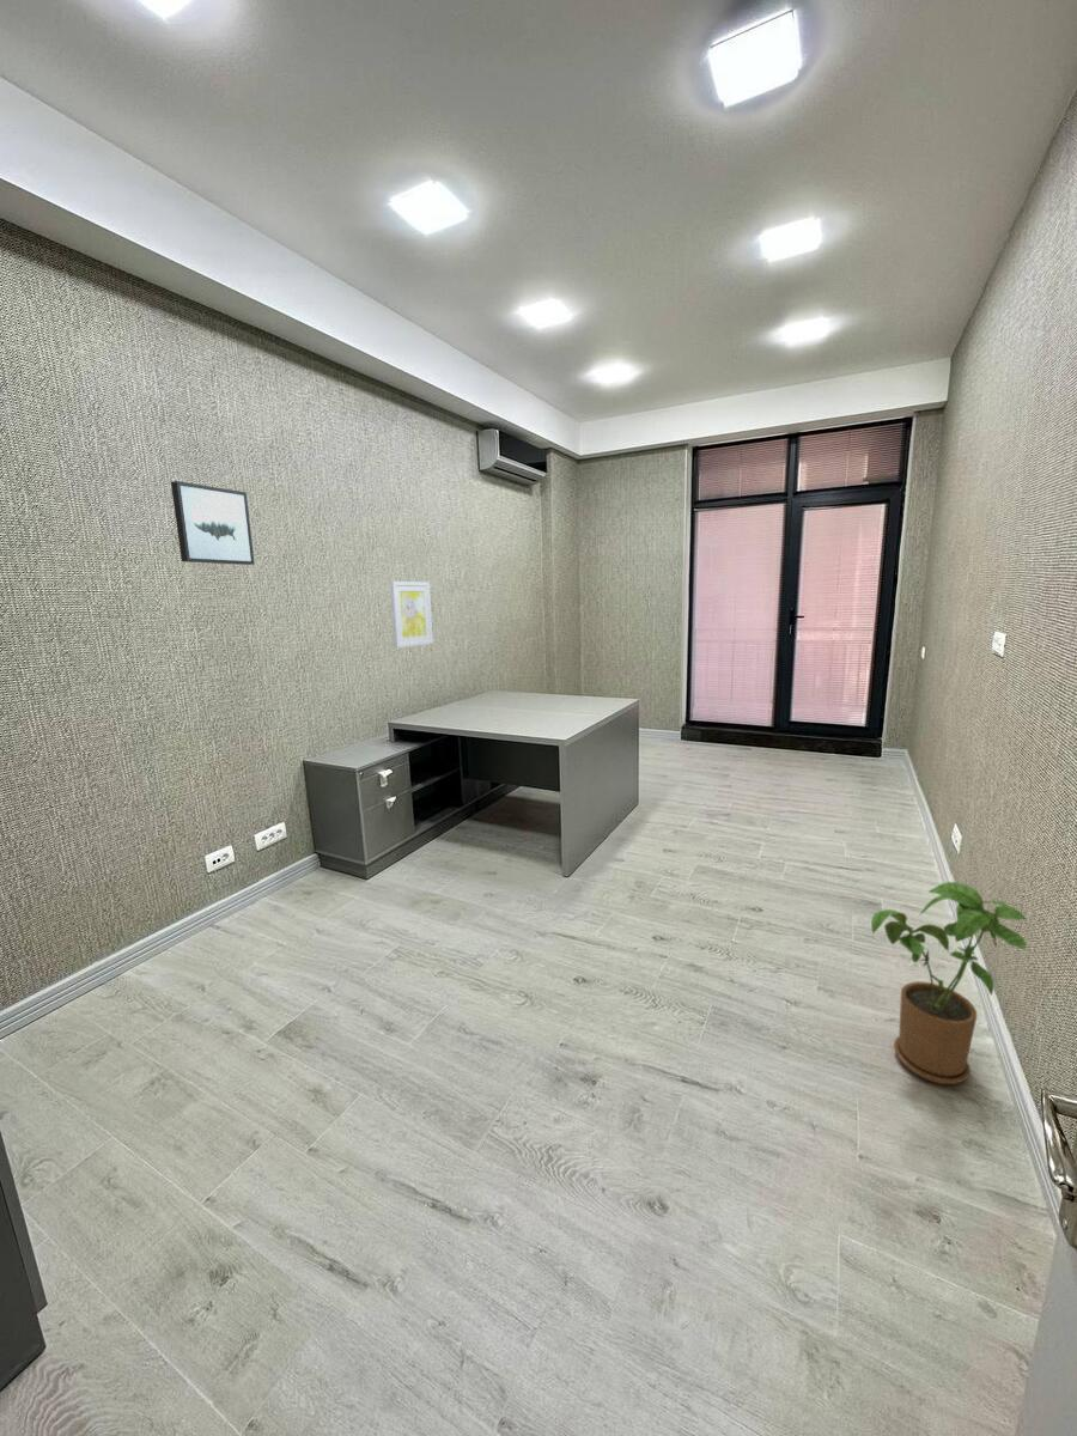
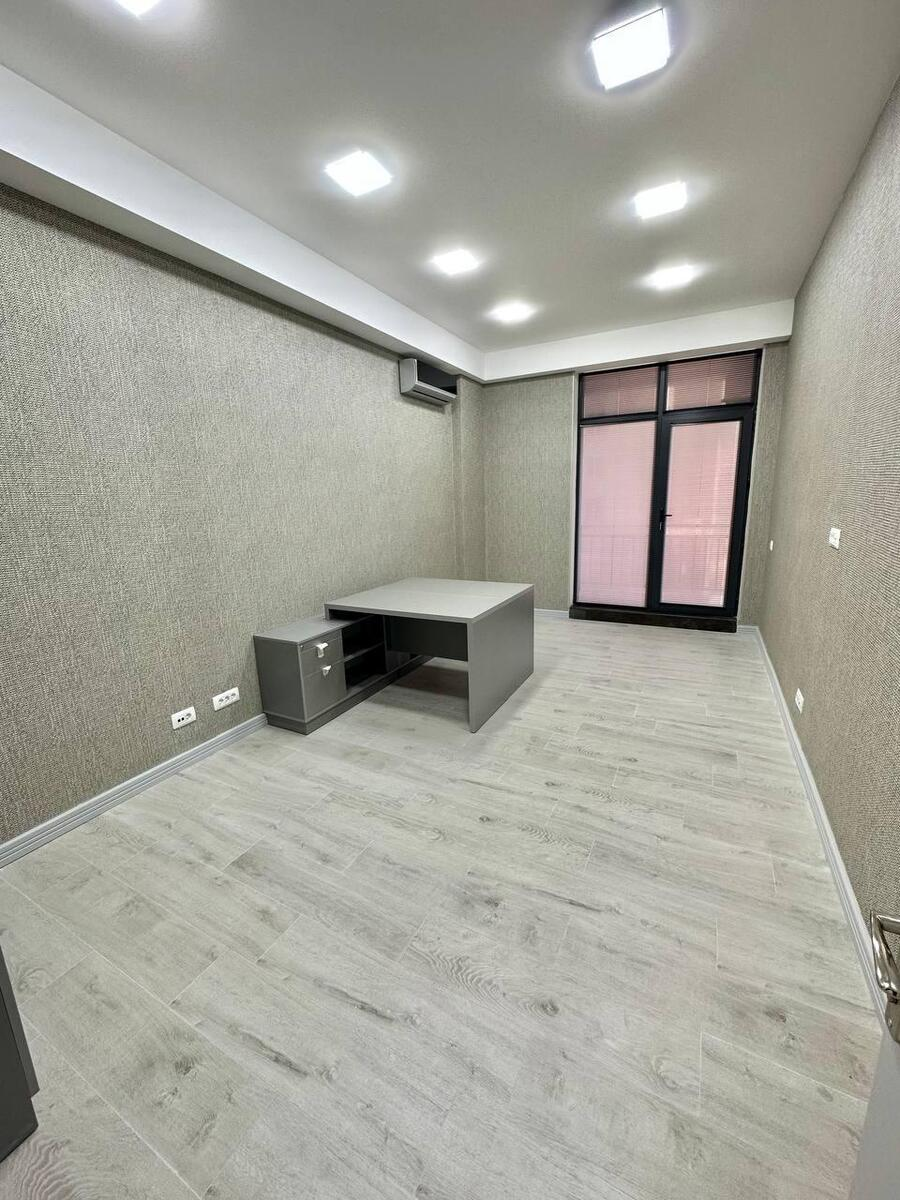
- house plant (933, 975)
- wall art (412, 614)
- wall art (214, 525)
